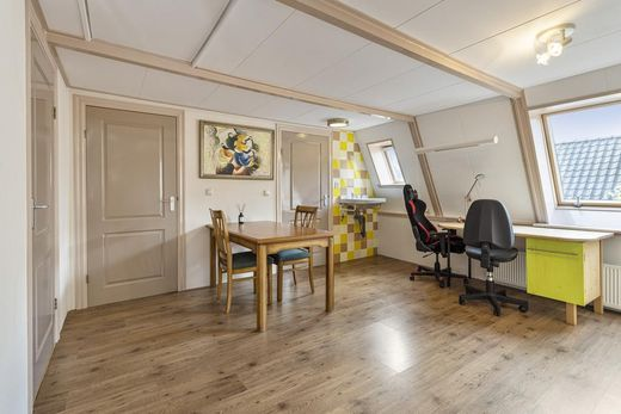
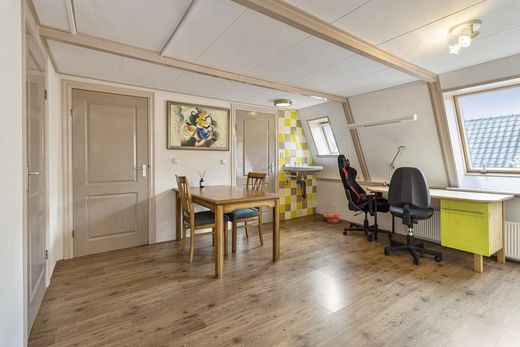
+ basket (332, 214)
